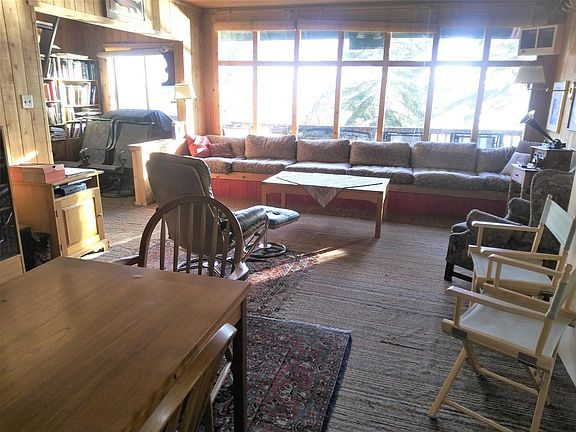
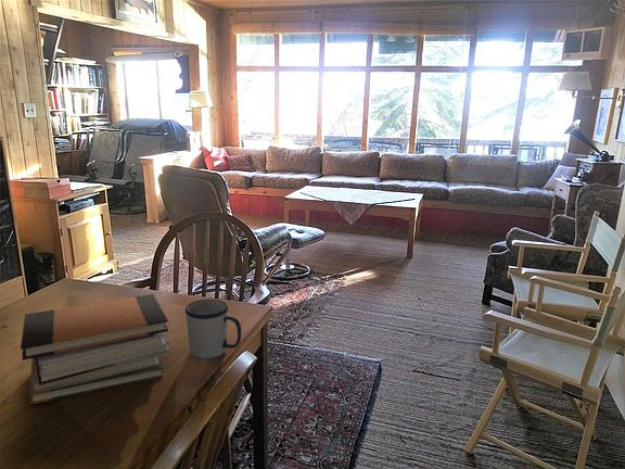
+ book stack (99, 344)
+ mug (211, 329)
